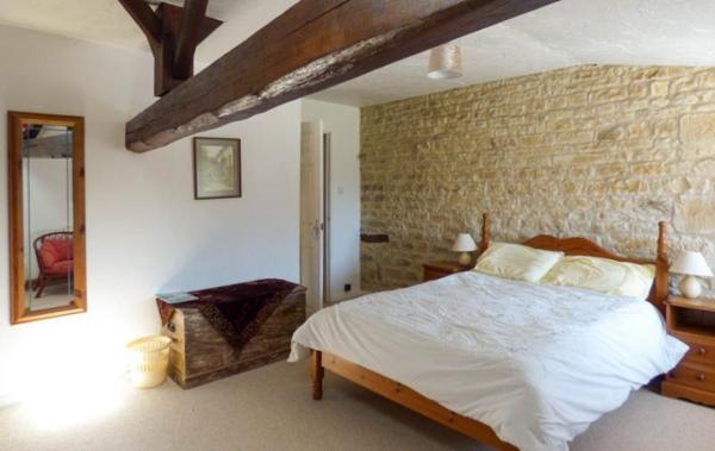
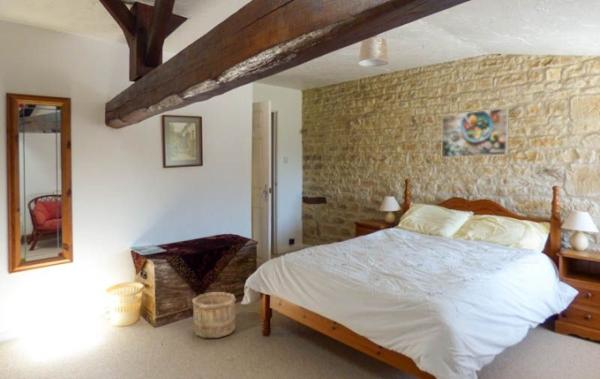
+ wooden bucket (214, 314)
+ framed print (473, 134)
